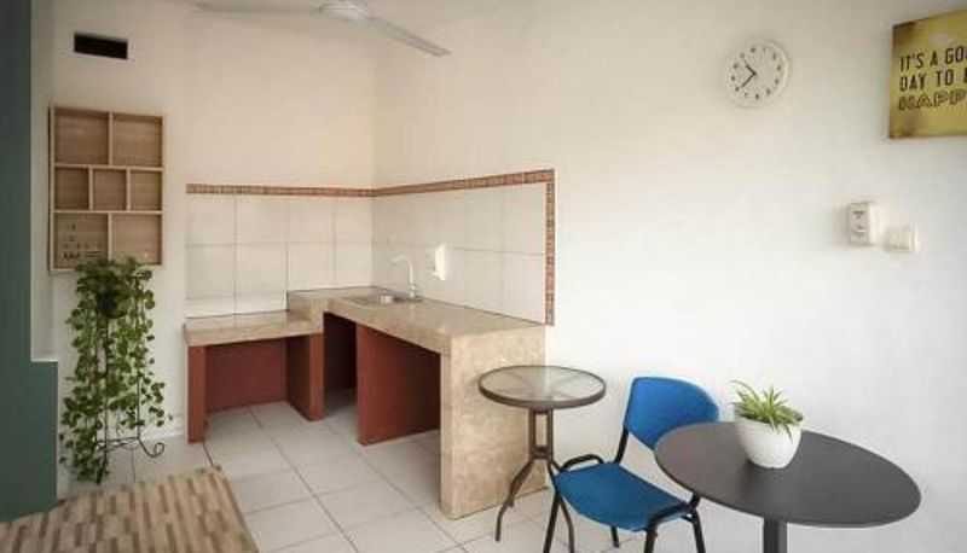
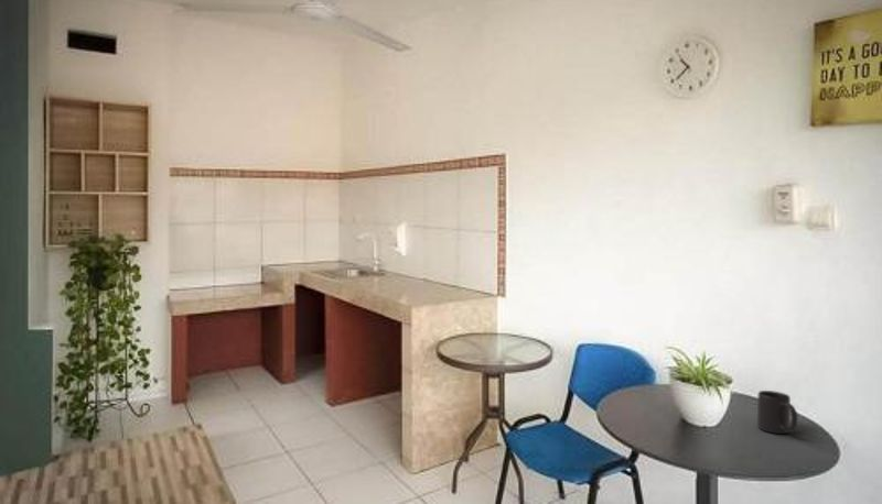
+ mug (778, 414)
